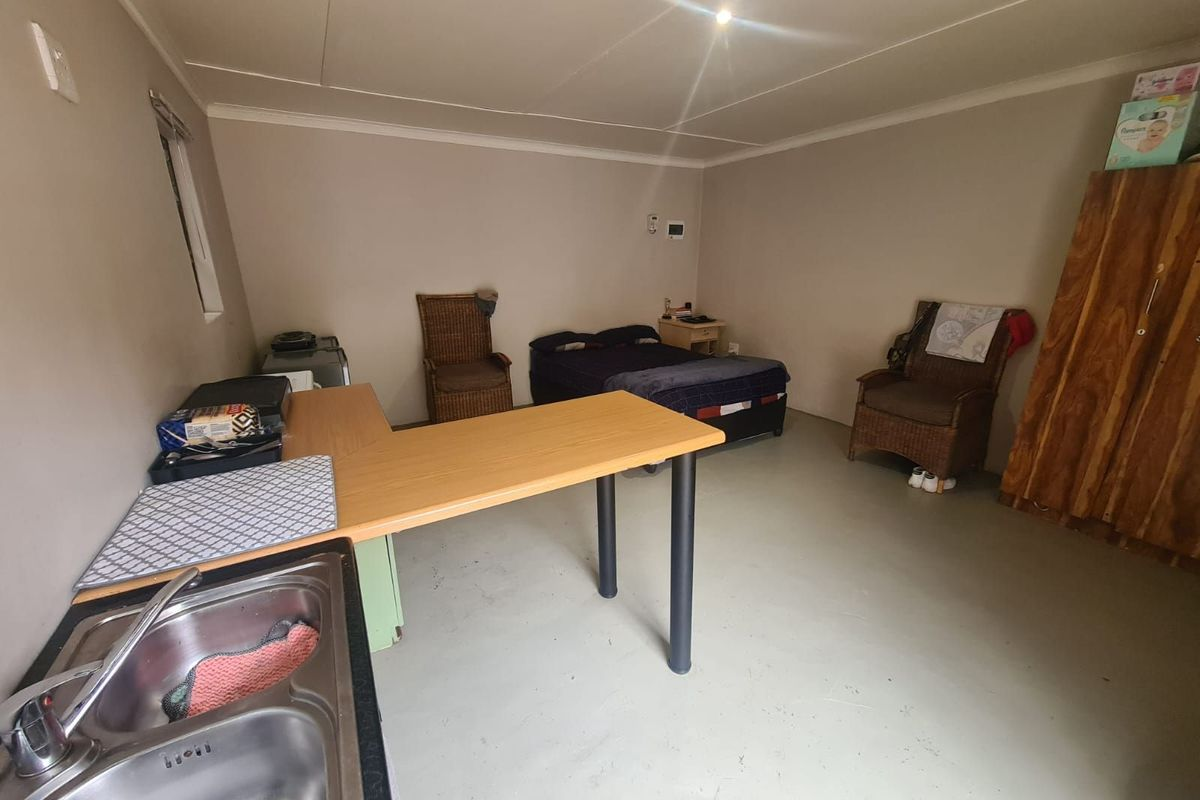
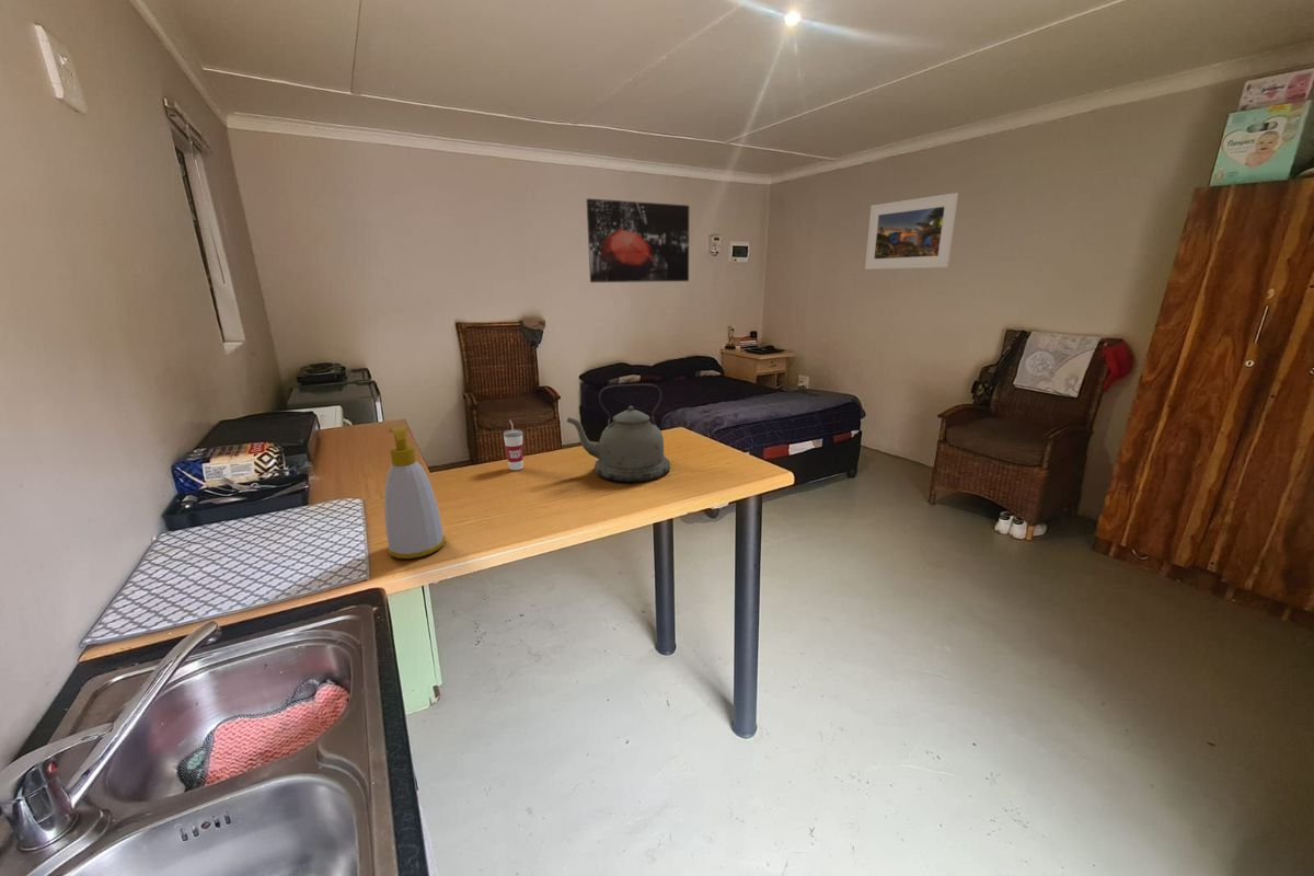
+ cup (514, 443)
+ soap bottle (408, 488)
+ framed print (907, 234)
+ wall art (641, 242)
+ kettle (626, 428)
